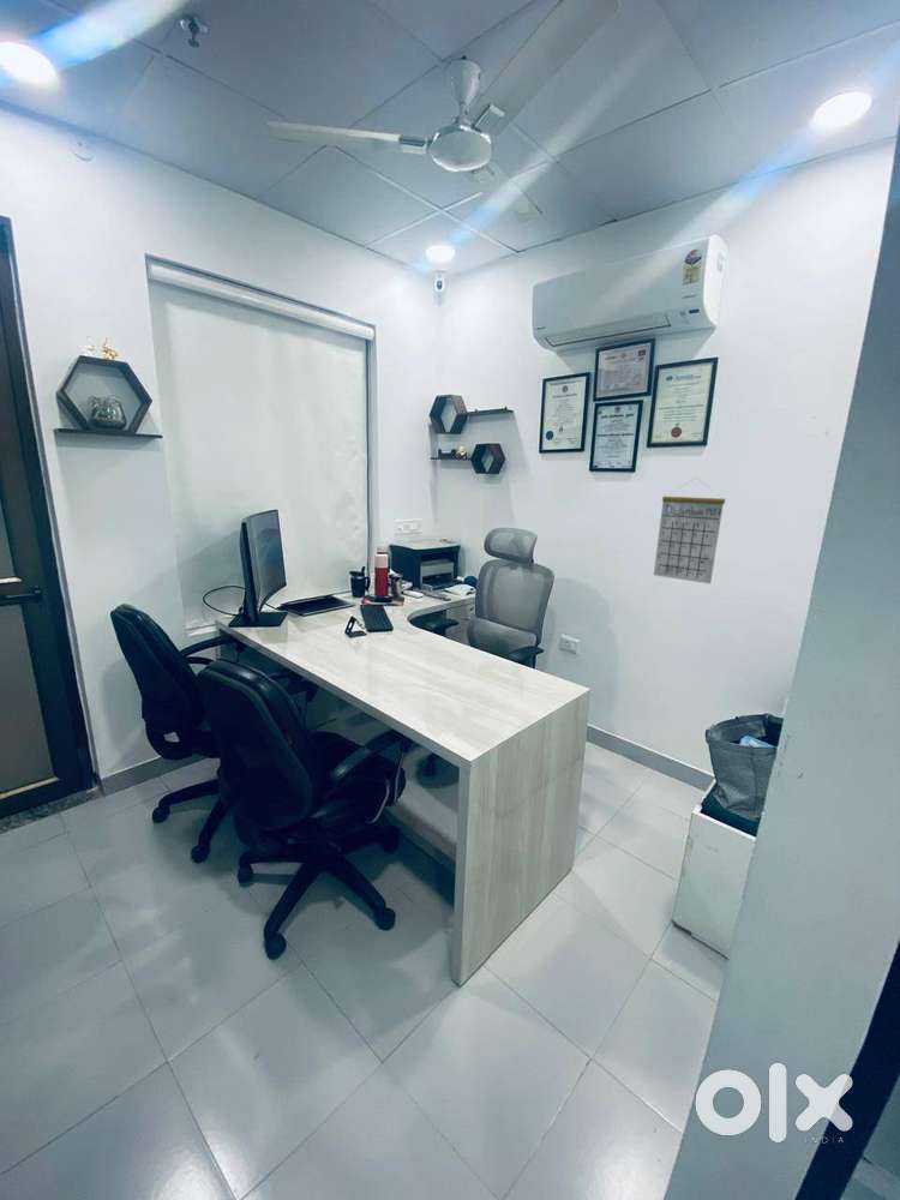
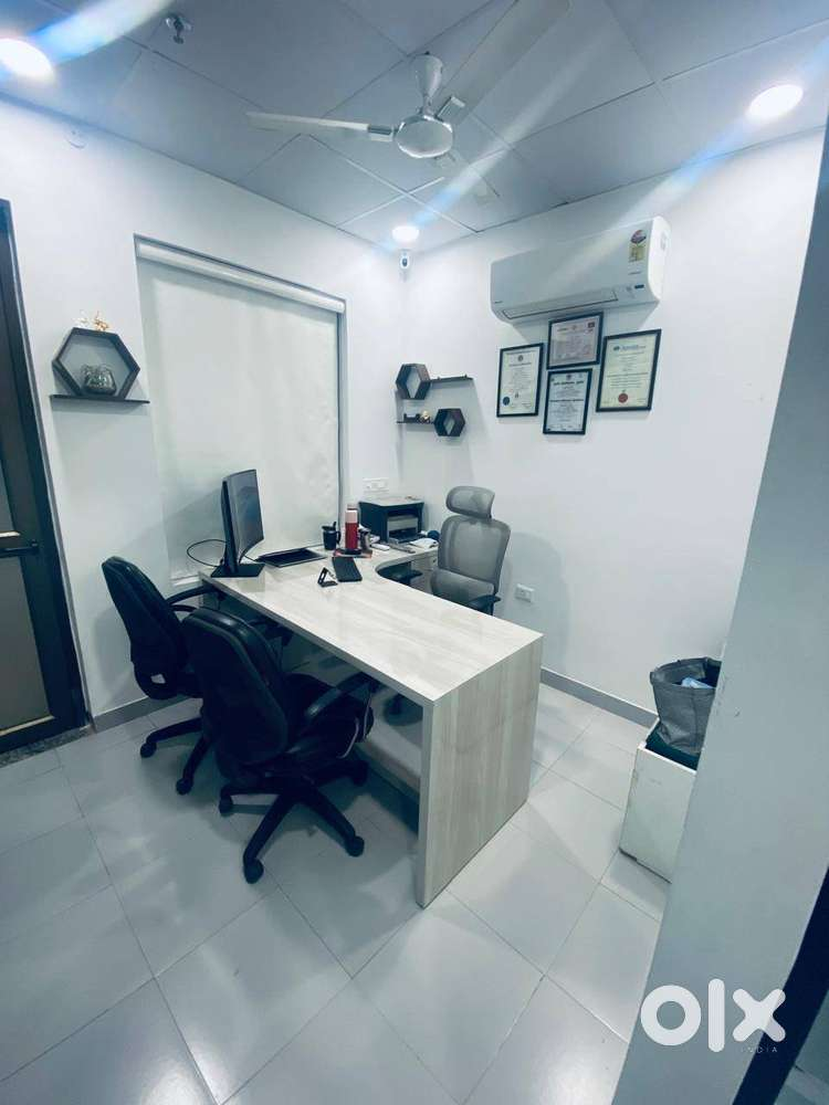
- calendar (688, 529)
